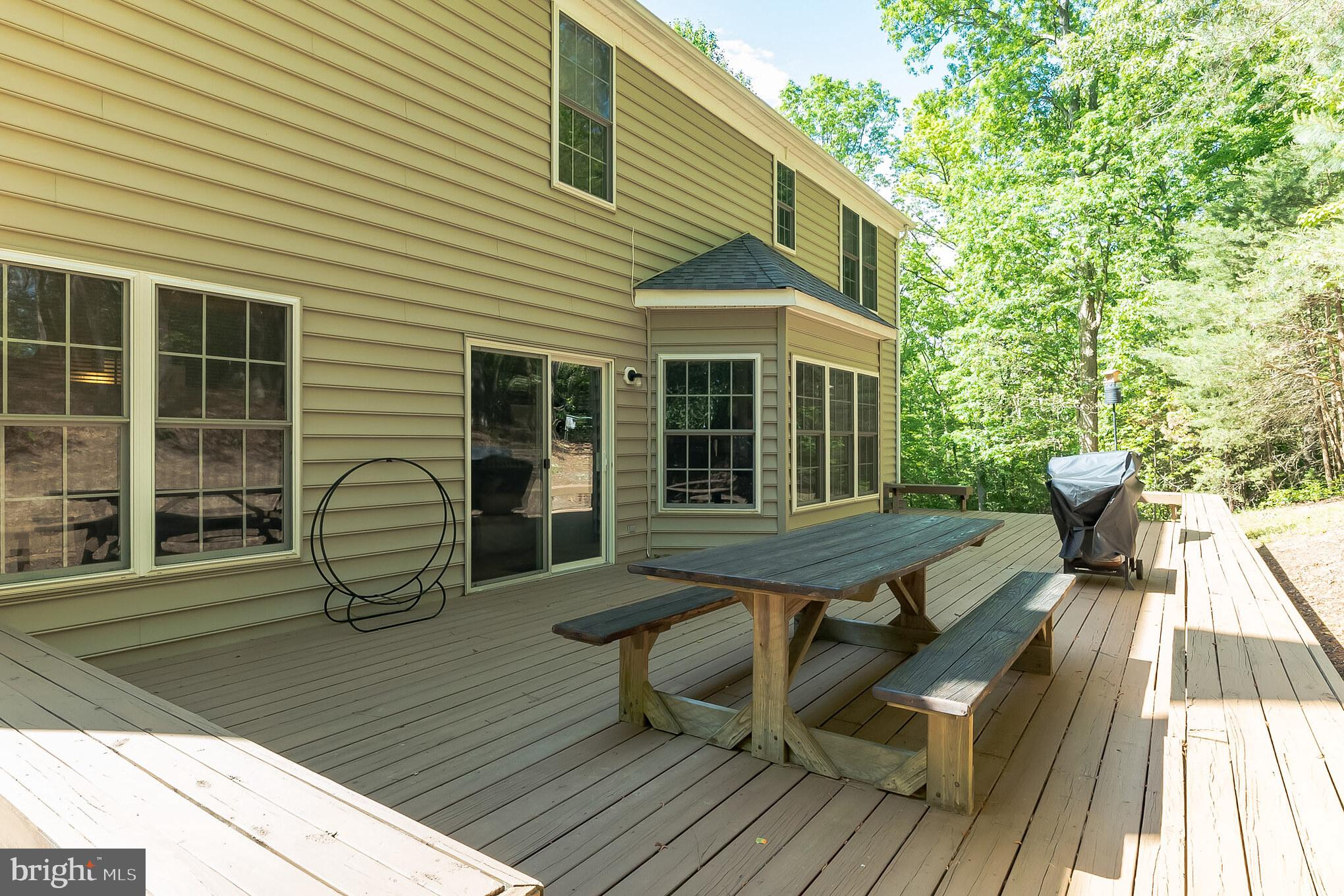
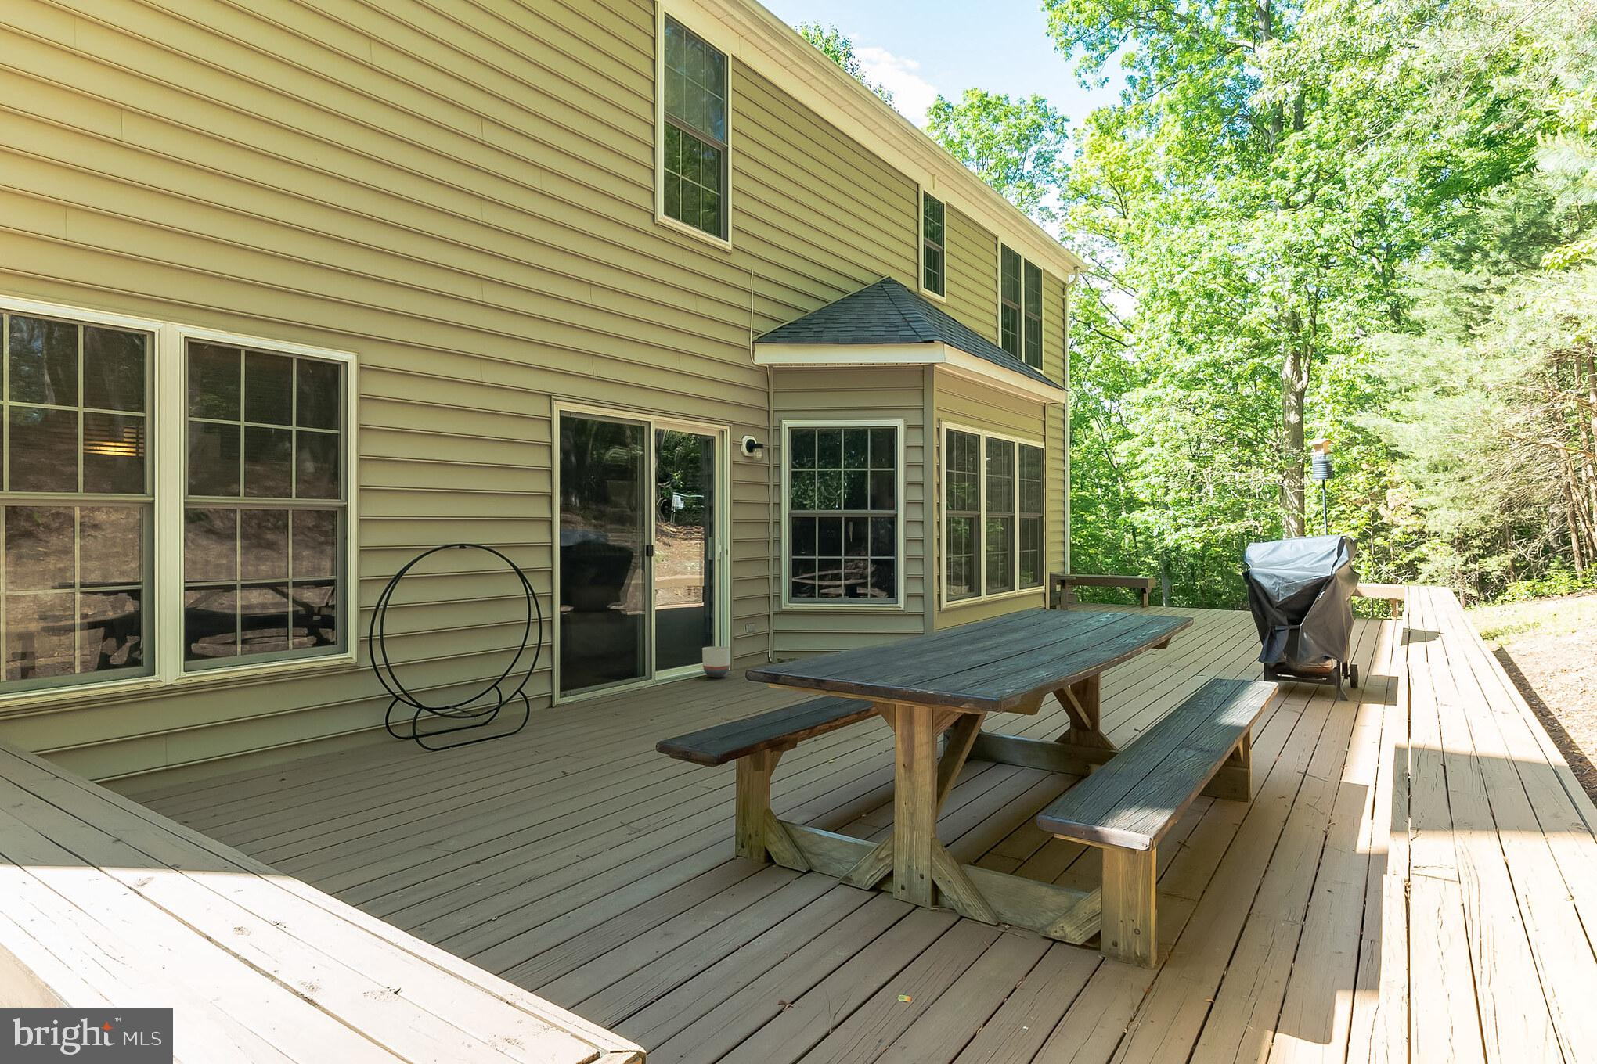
+ planter (717, 661)
